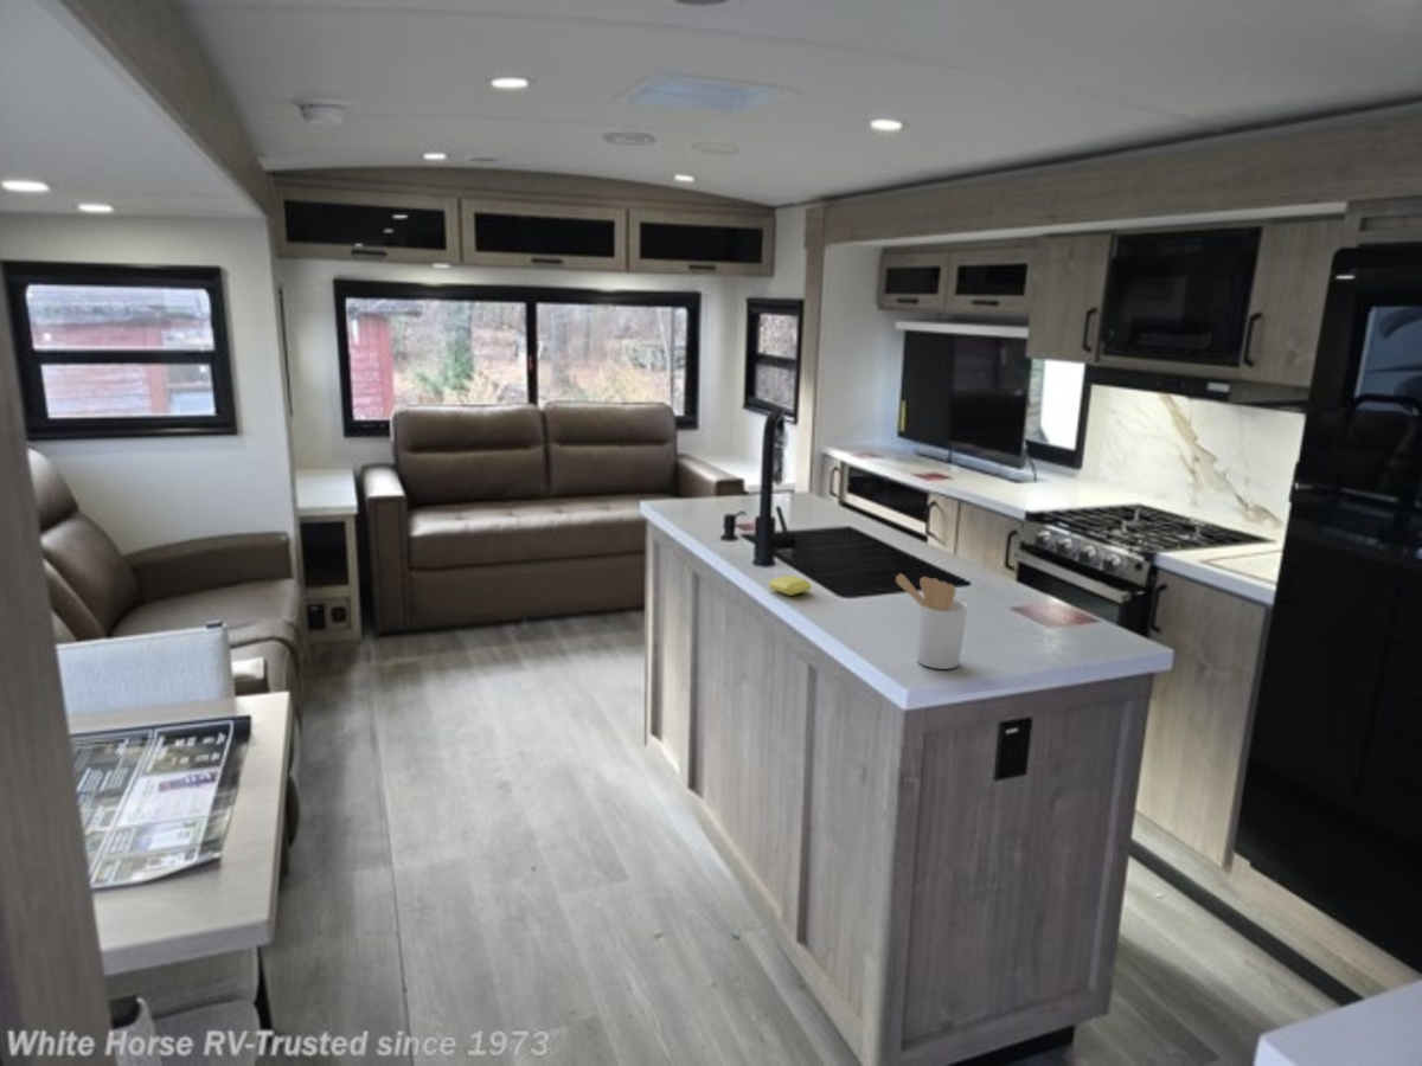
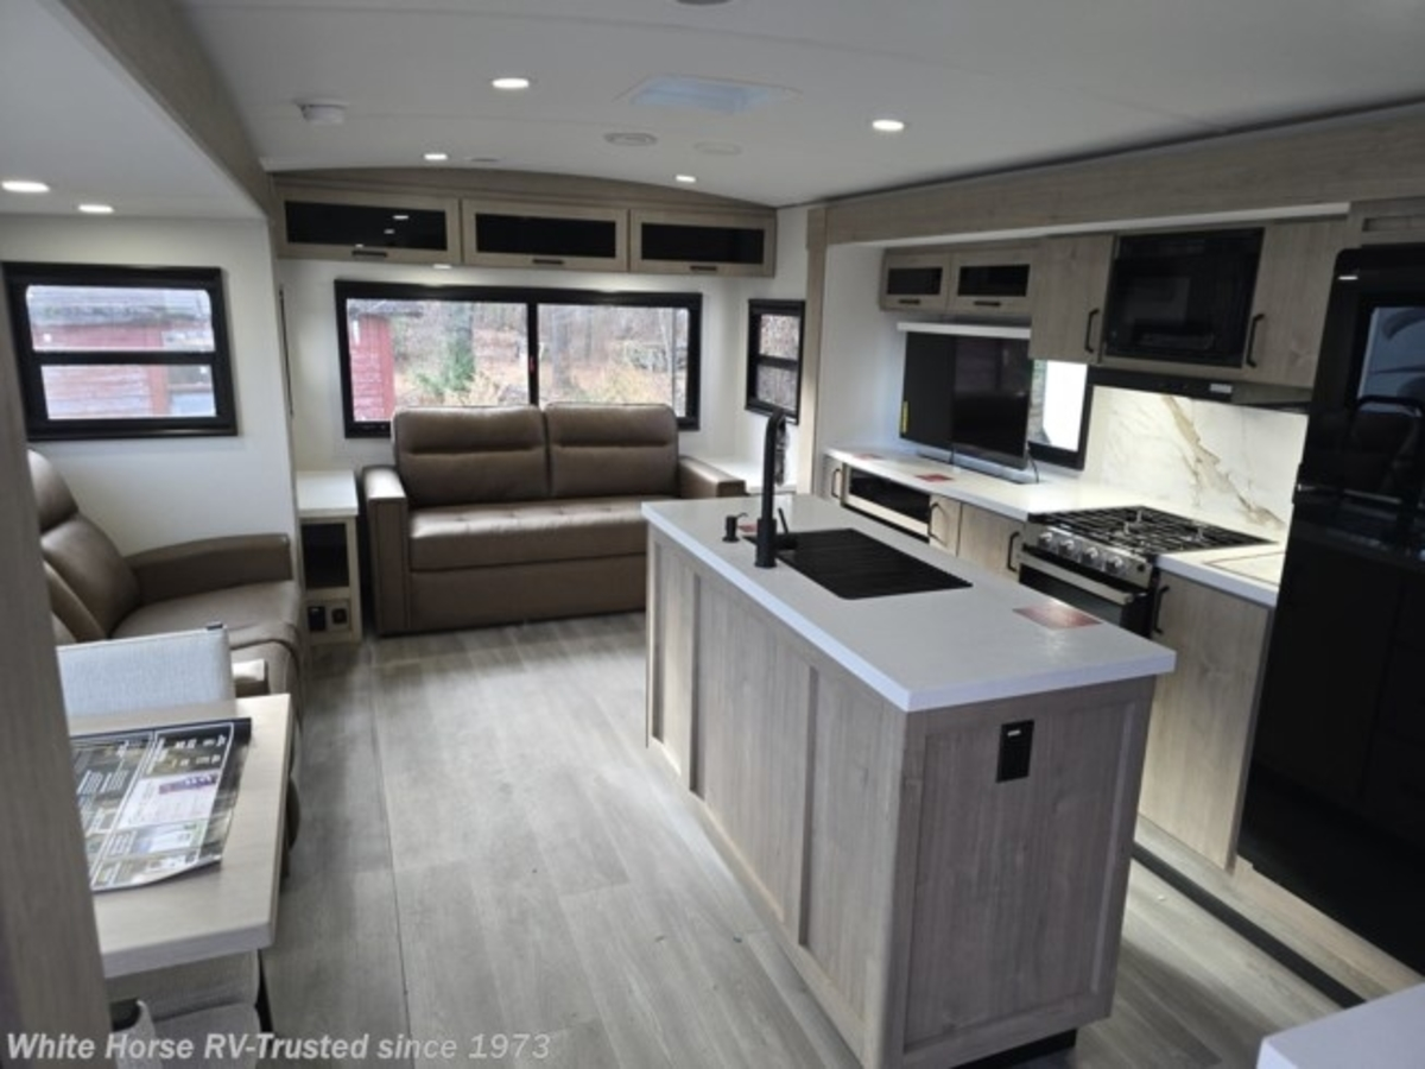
- soap bar (789, 585)
- utensil holder (928, 618)
